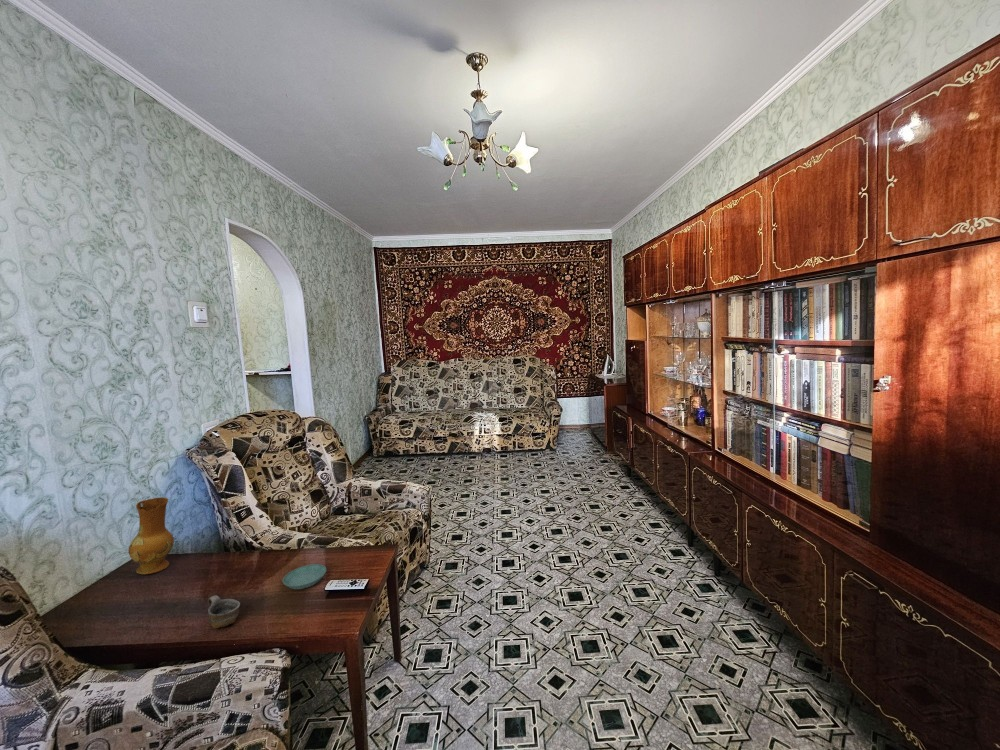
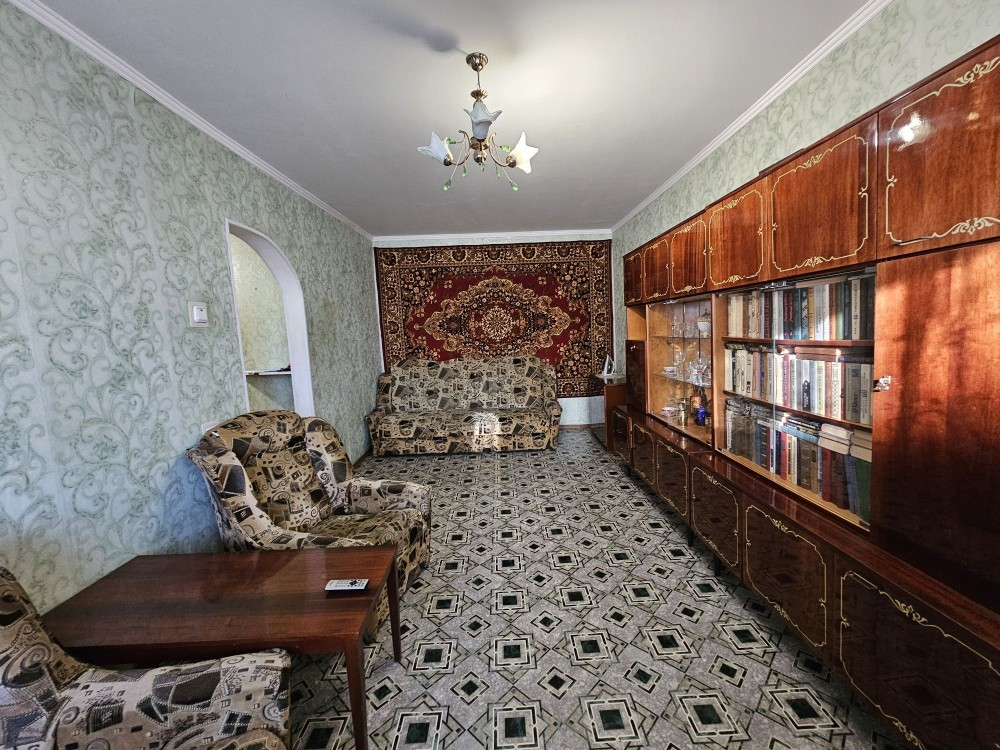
- saucer (305, 577)
- ceramic jug (150, 534)
- cup (224, 610)
